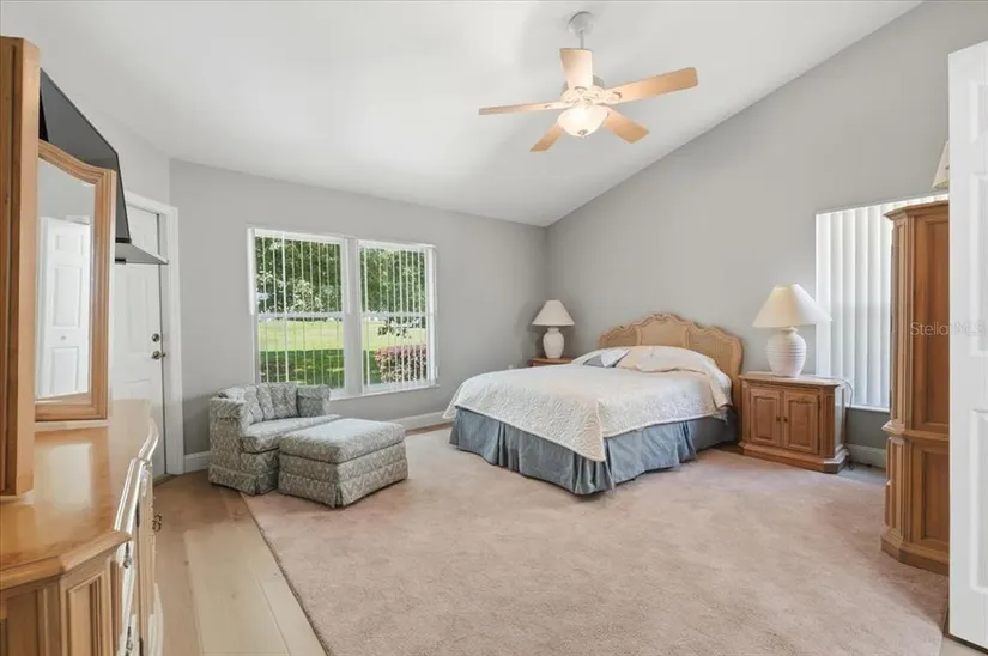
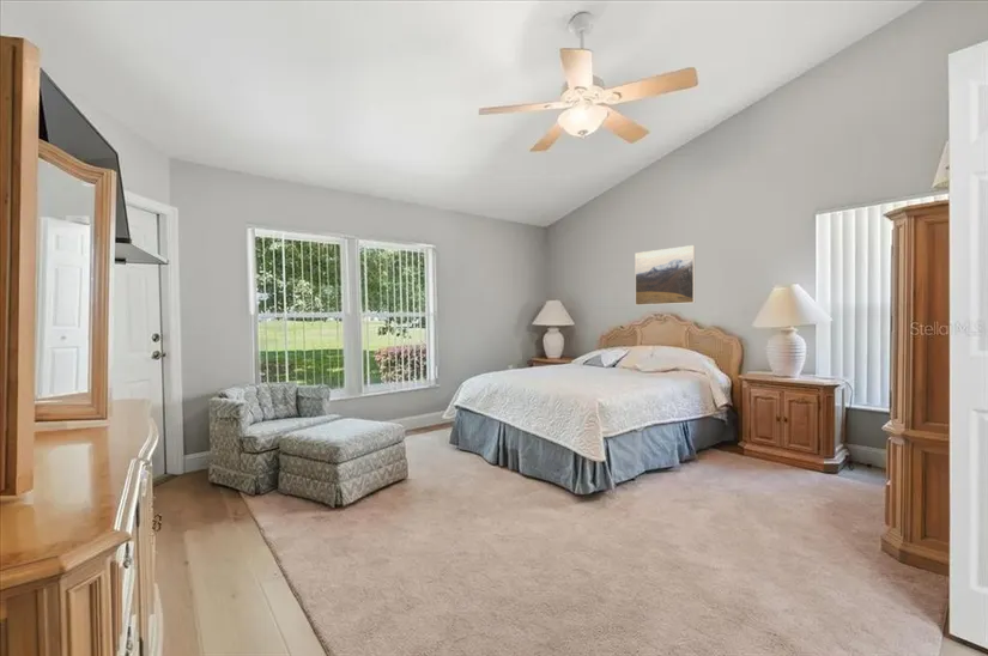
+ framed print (663, 277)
